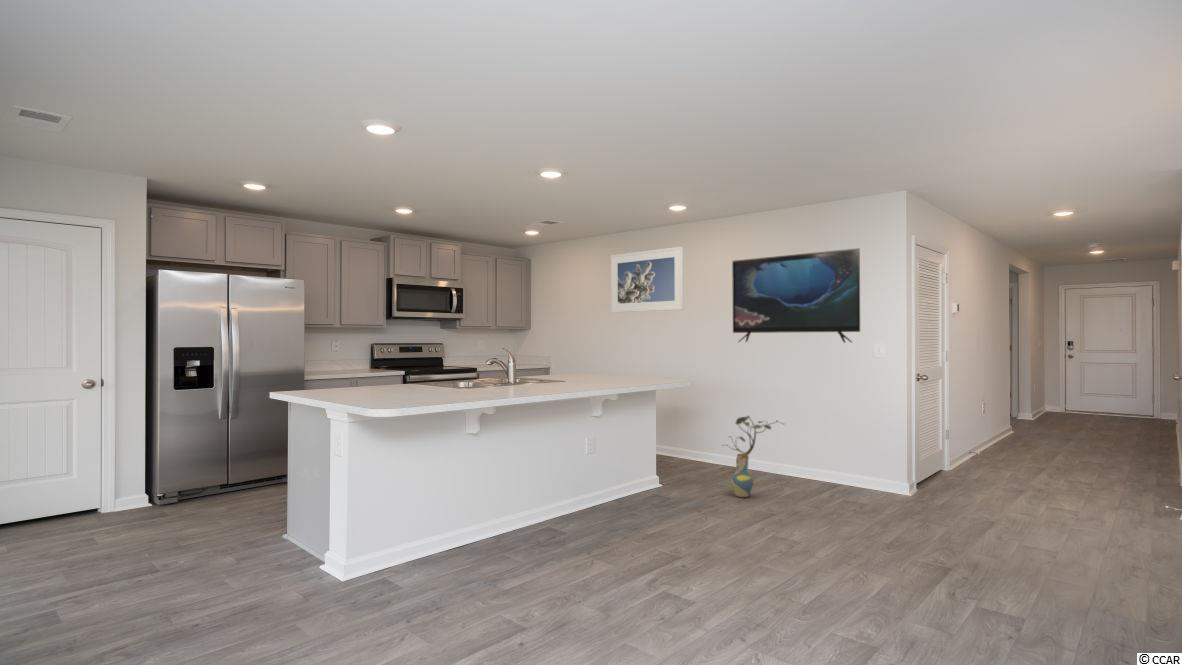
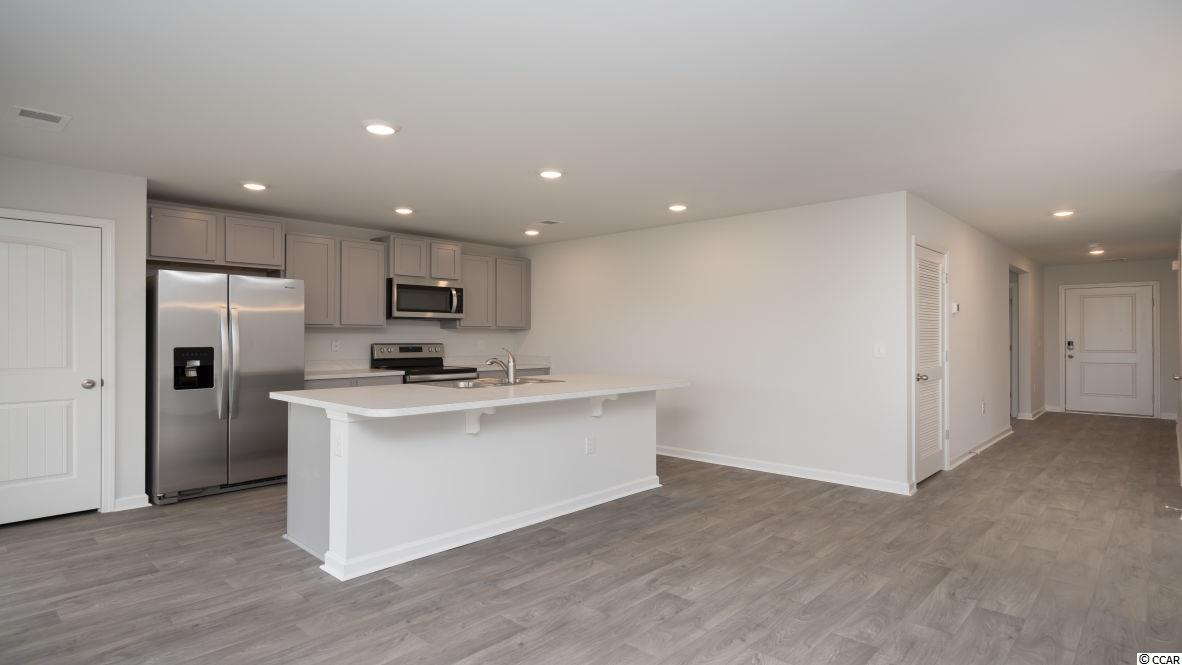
- potted plant (753, 445)
- vase (742, 475)
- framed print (645, 281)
- television (791, 298)
